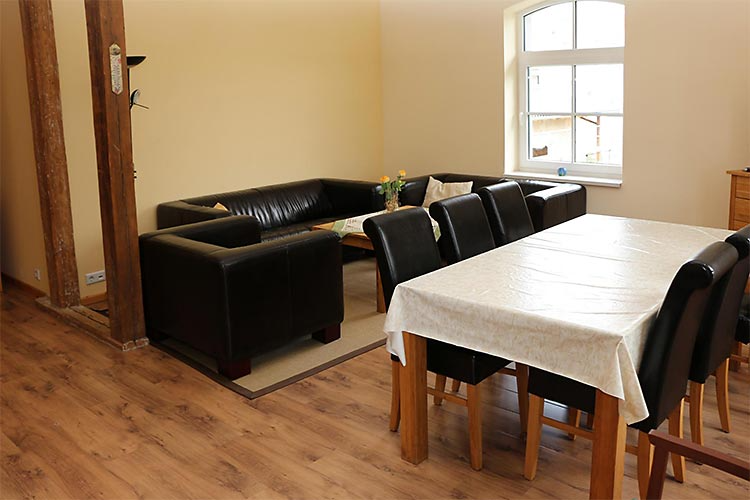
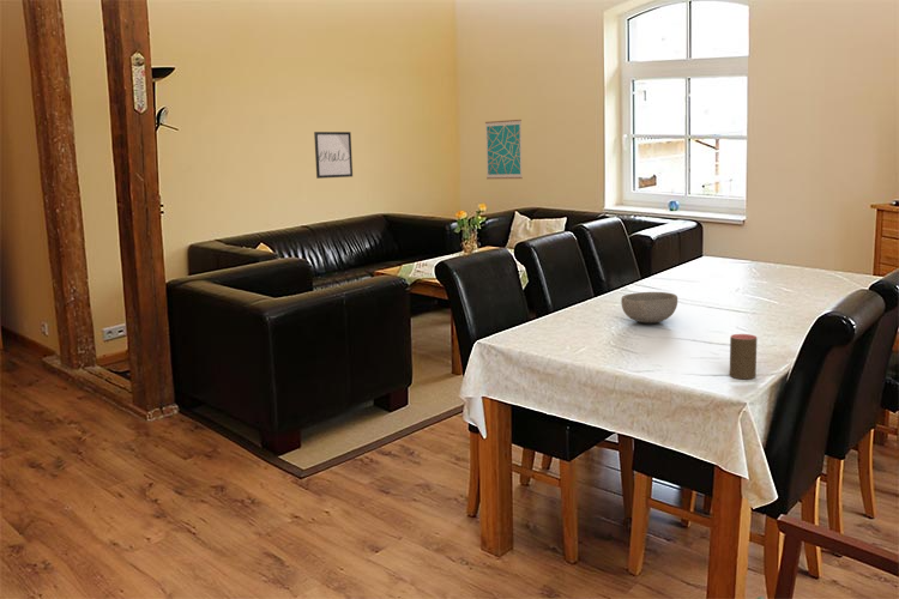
+ cup (742, 356)
+ bowl (648, 308)
+ wall art (503, 150)
+ wall art (333, 155)
